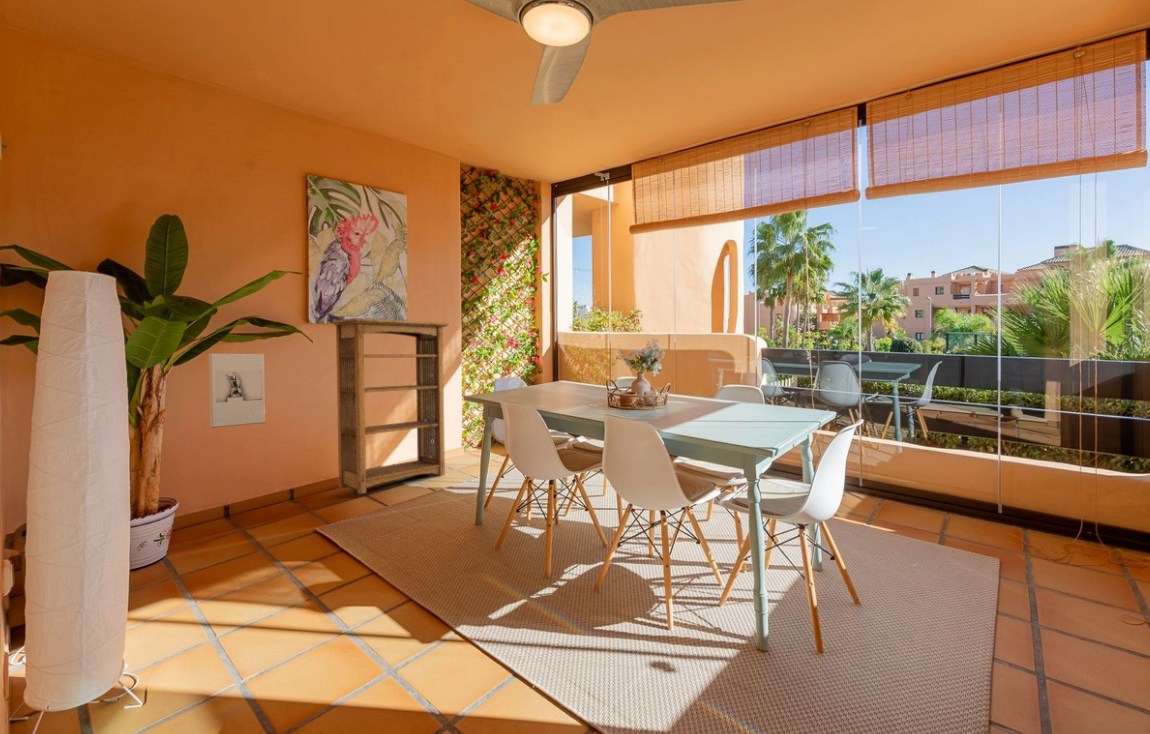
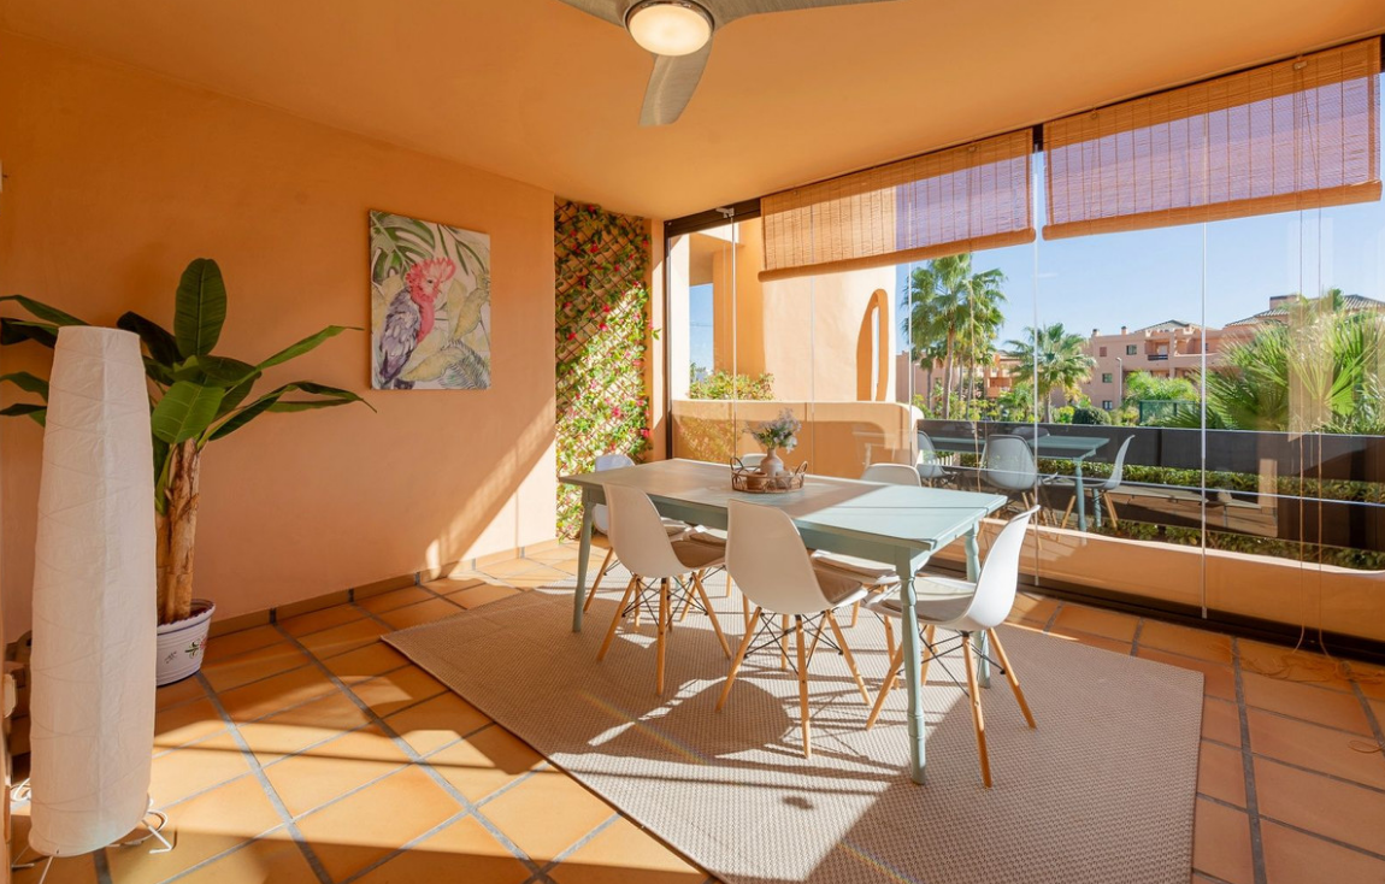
- bookshelf (392, 390)
- wall sculpture (237, 389)
